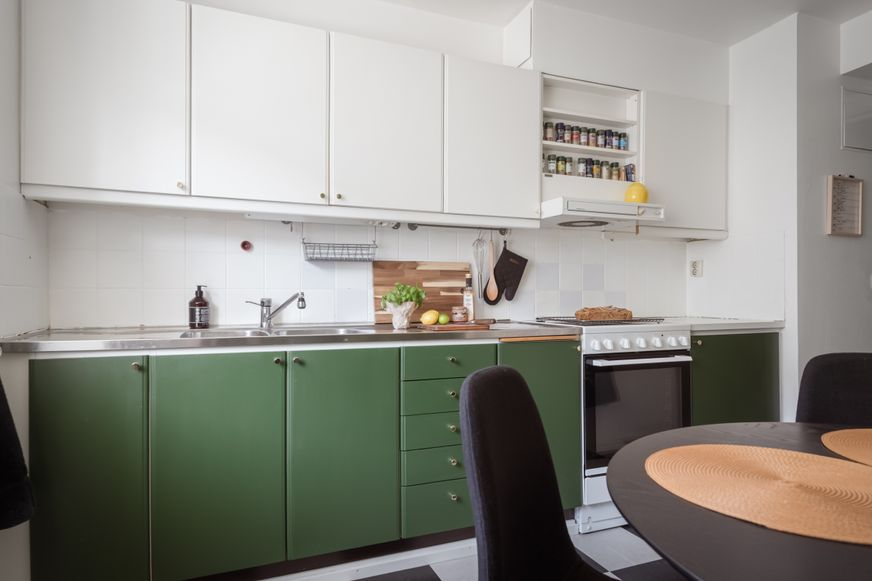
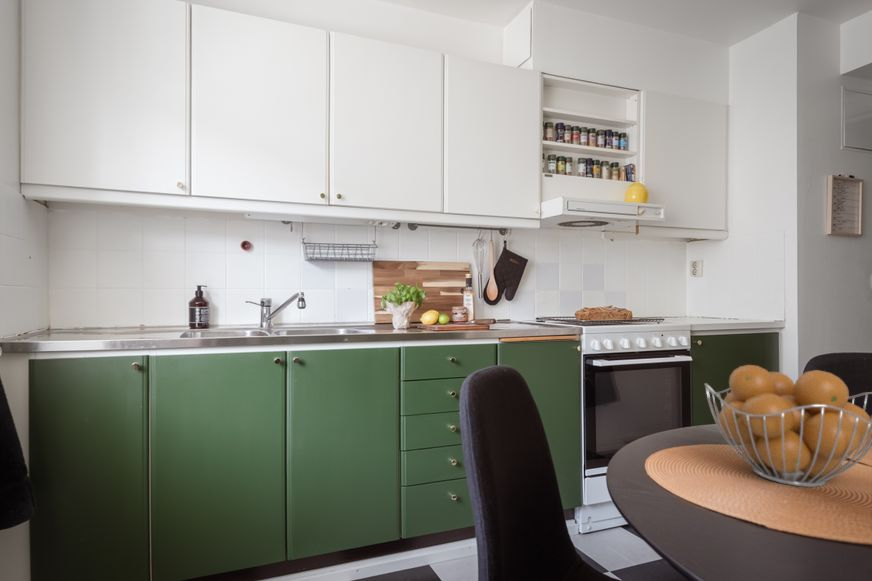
+ fruit basket (788, 421)
